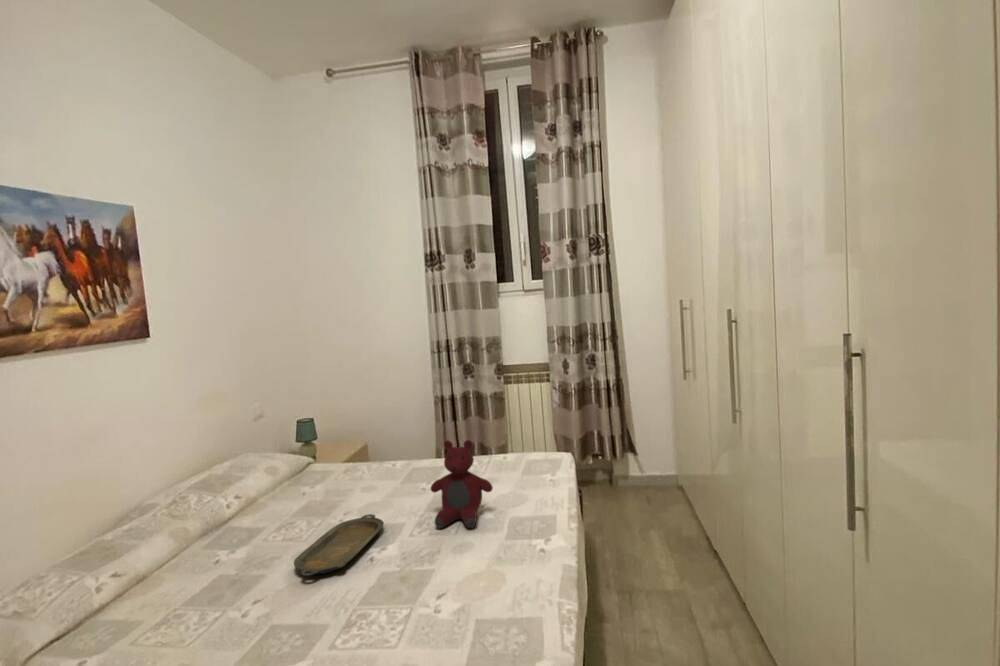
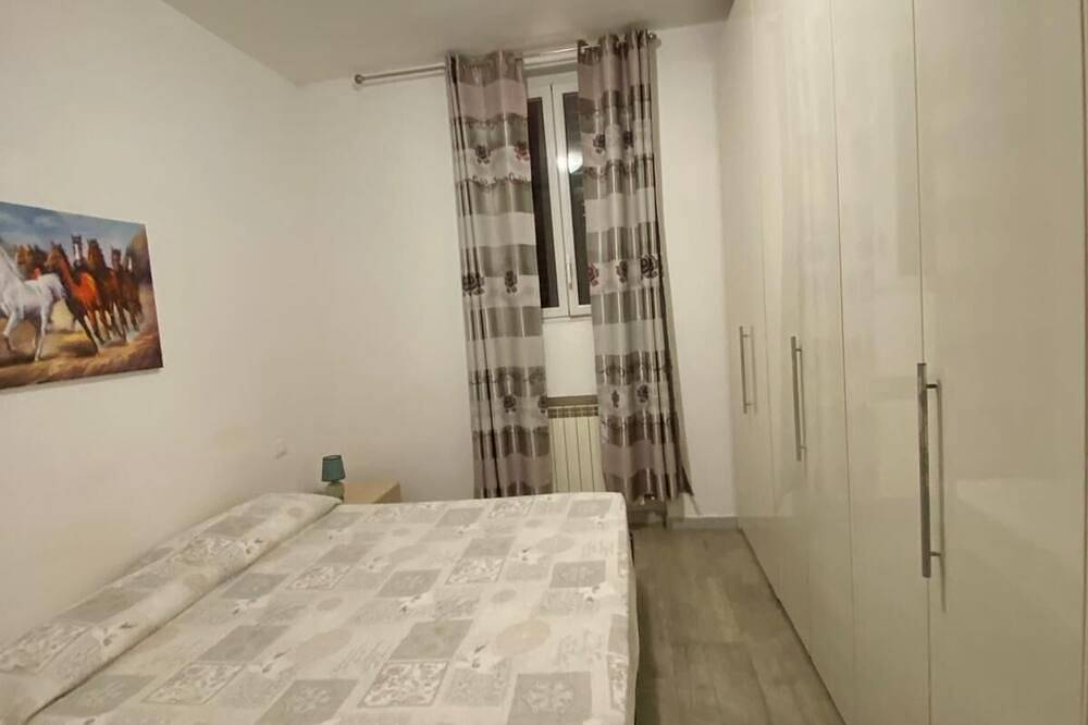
- serving tray (342, 544)
- teddy bear (457, 481)
